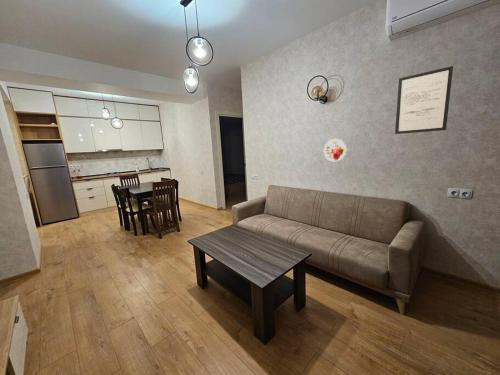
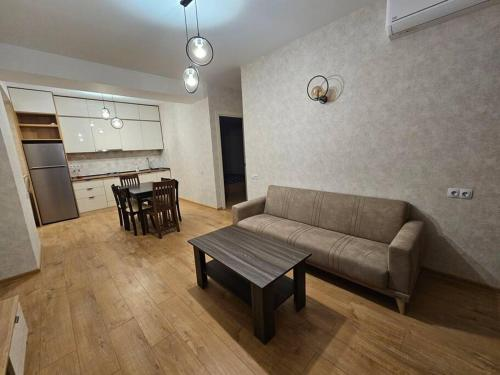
- decorative plate (334, 150)
- wall art (421, 103)
